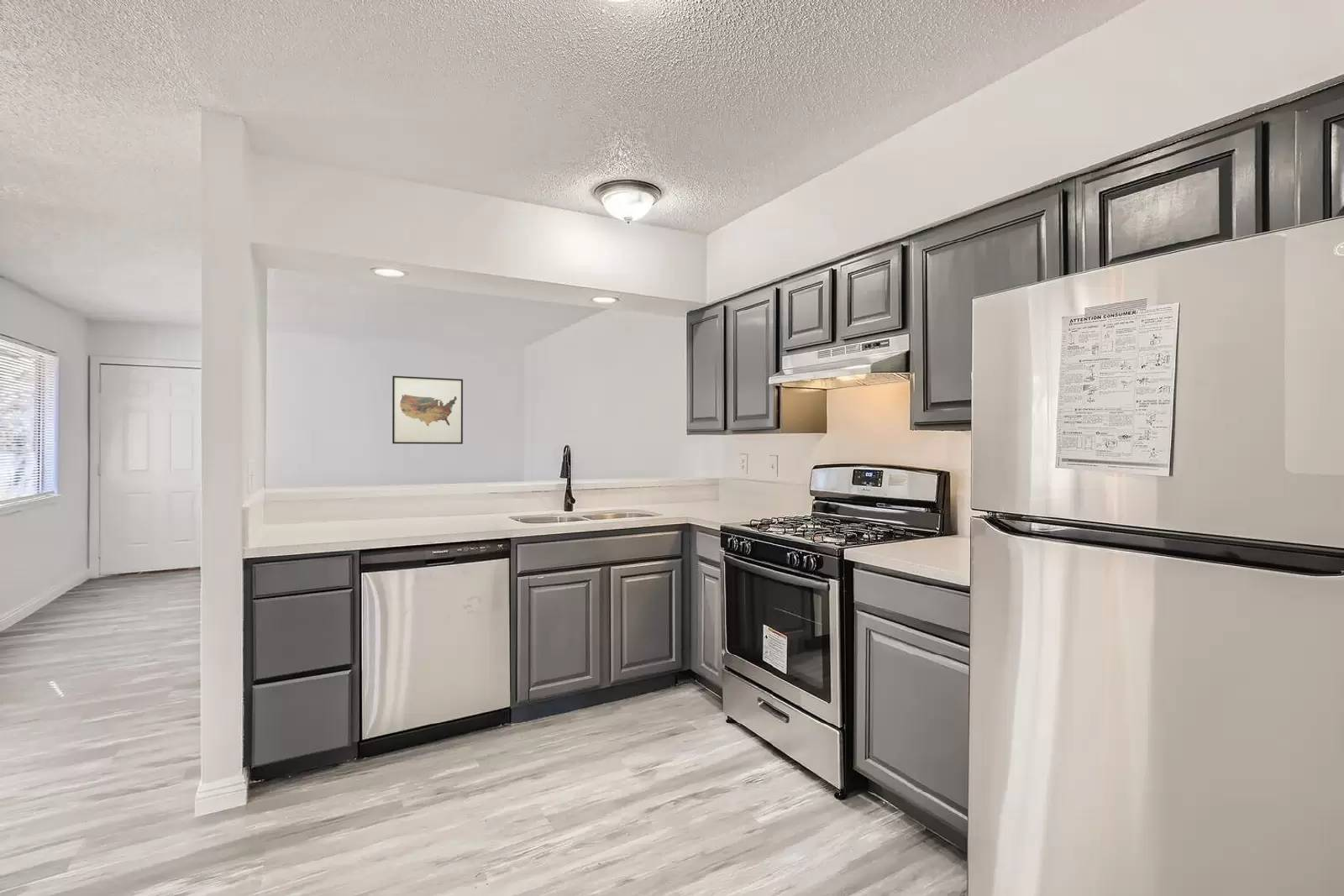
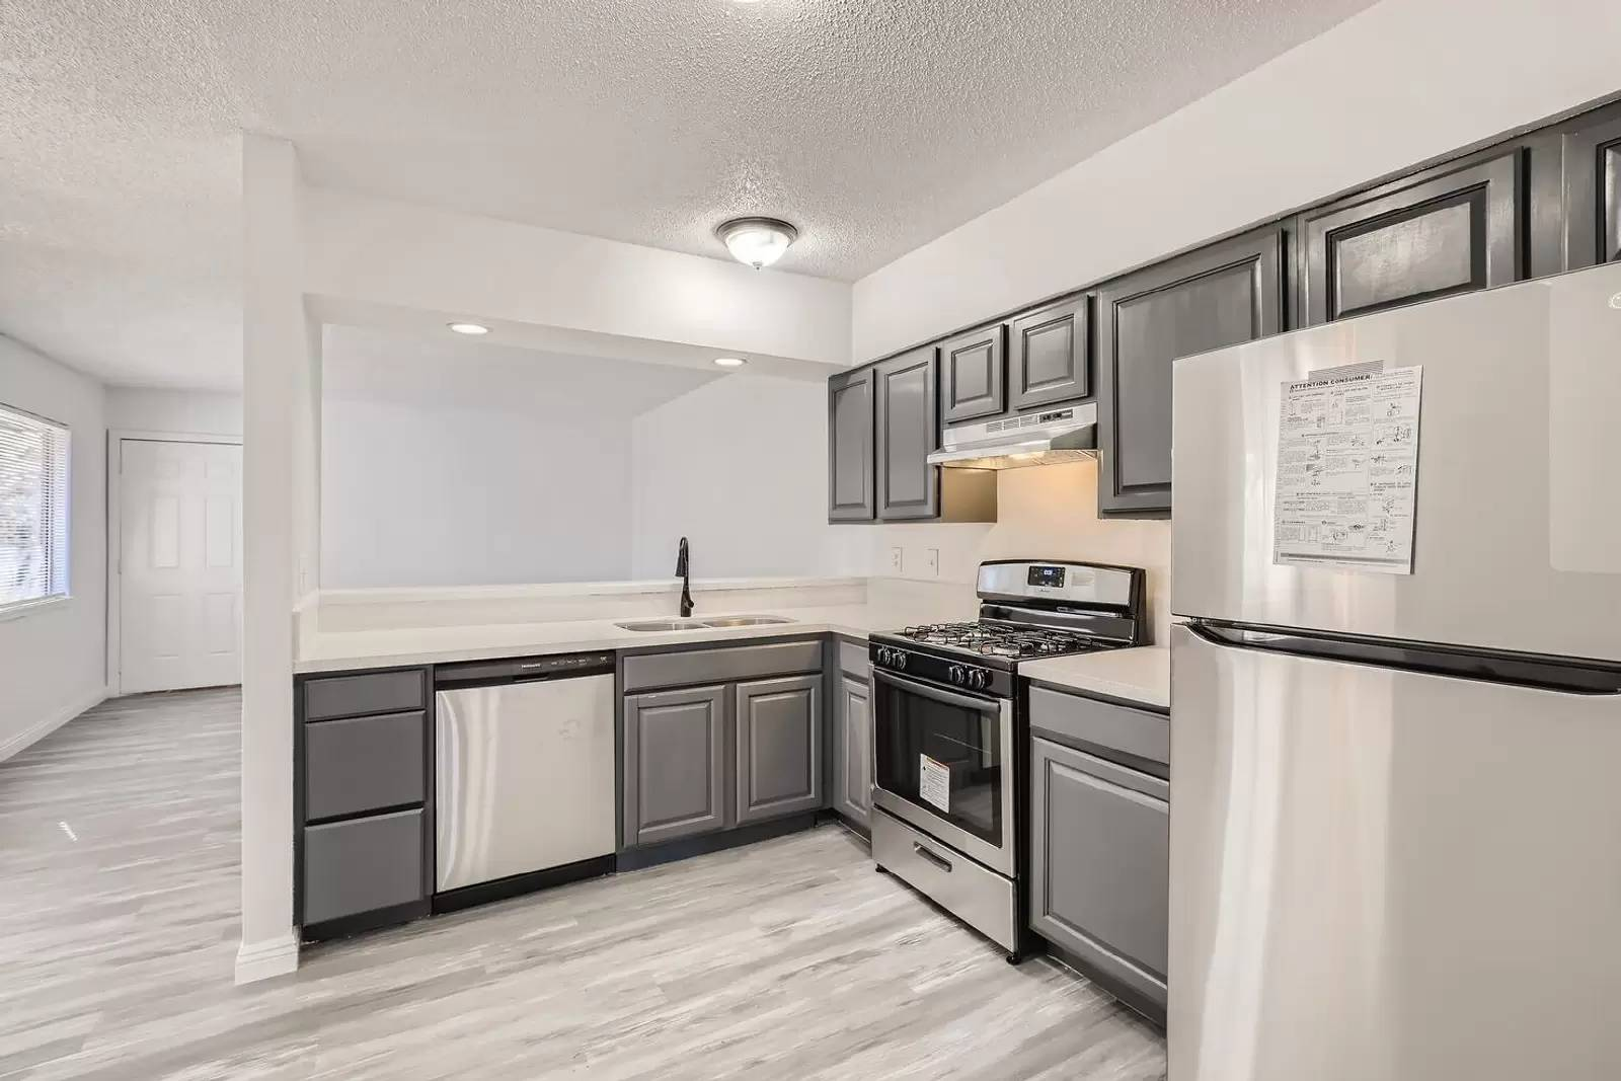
- wall art (428, 411)
